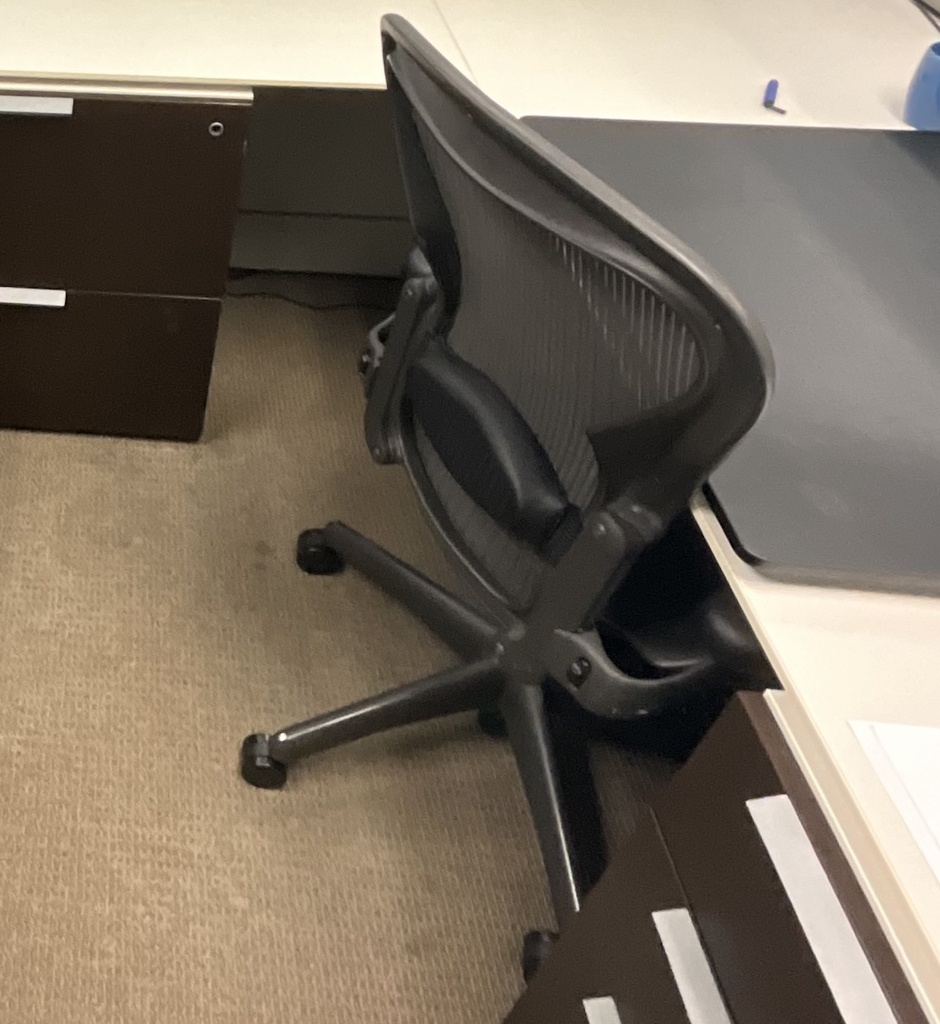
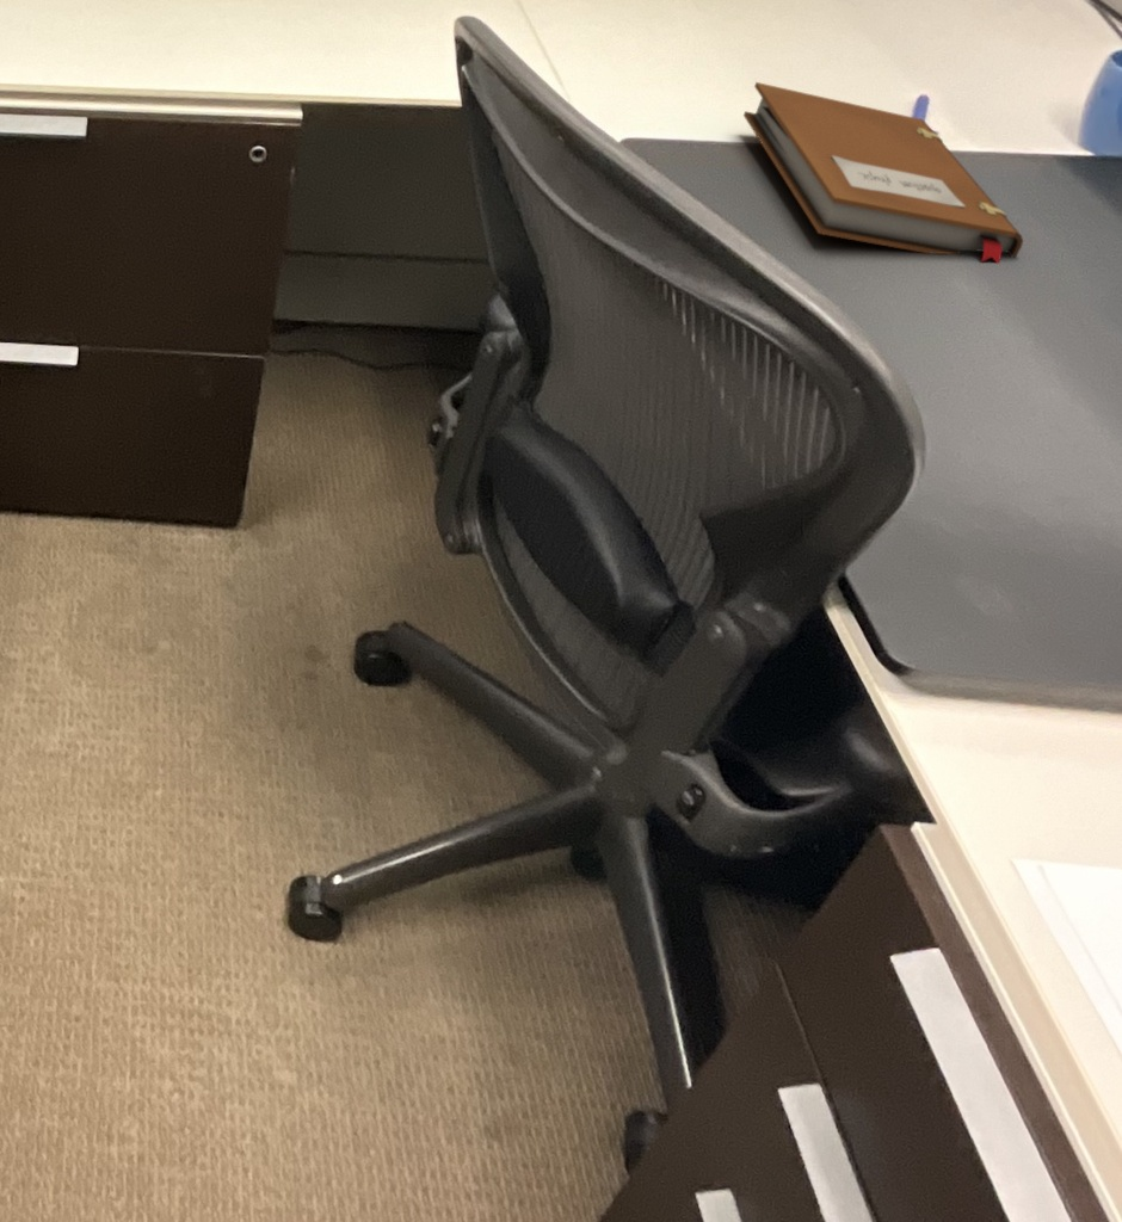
+ notebook (882, 174)
